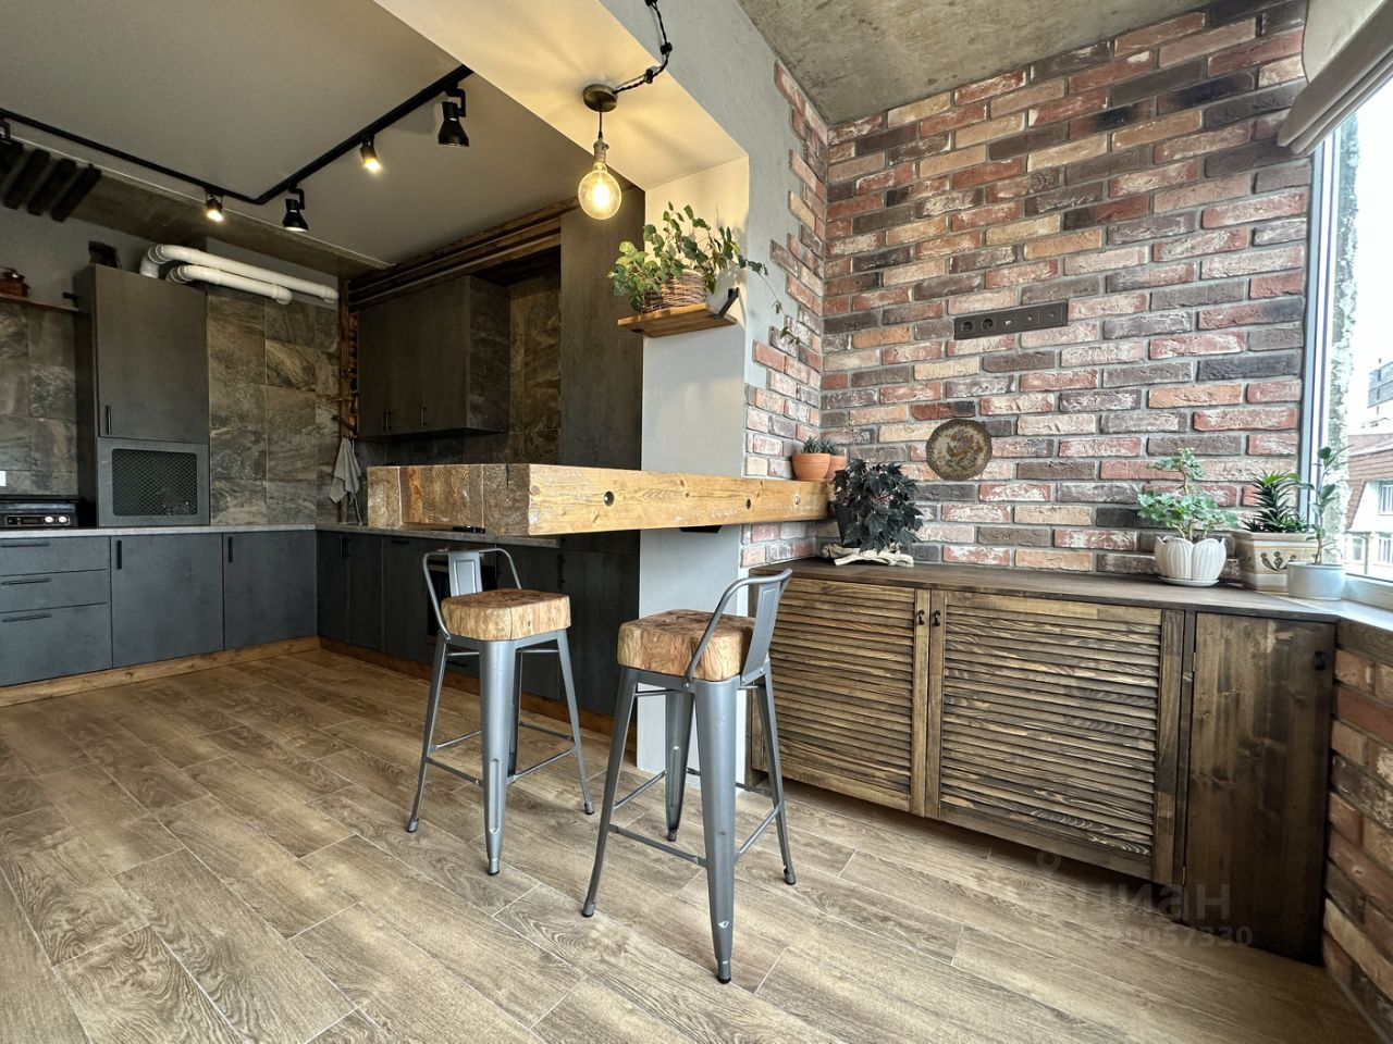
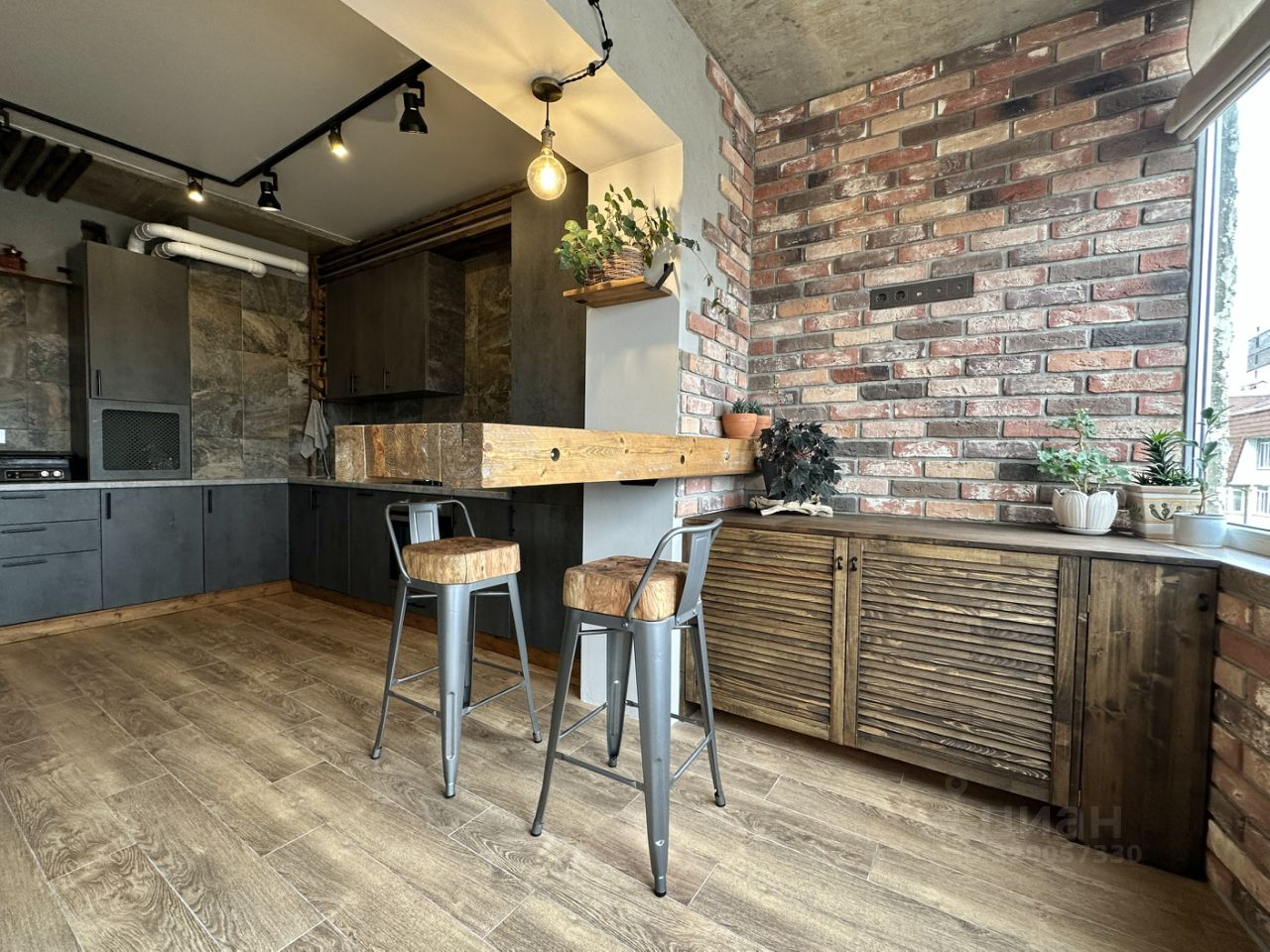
- decorative plate (958, 450)
